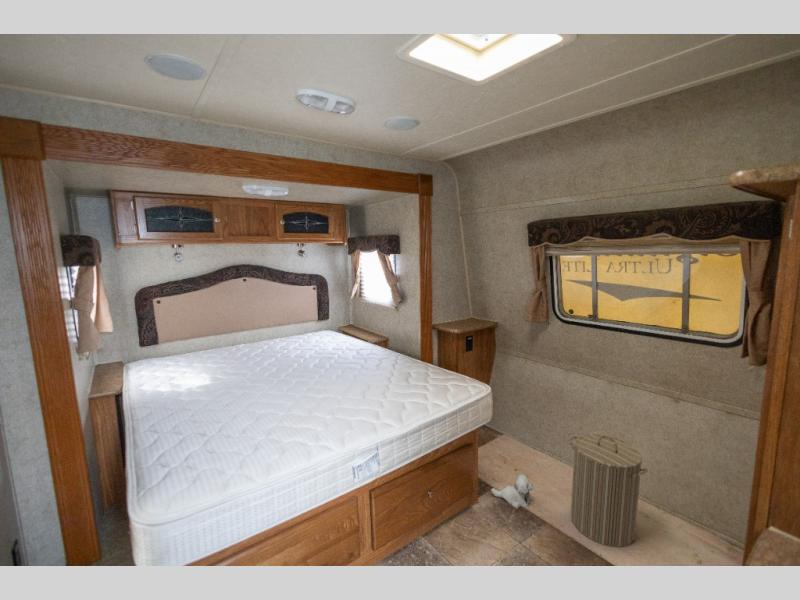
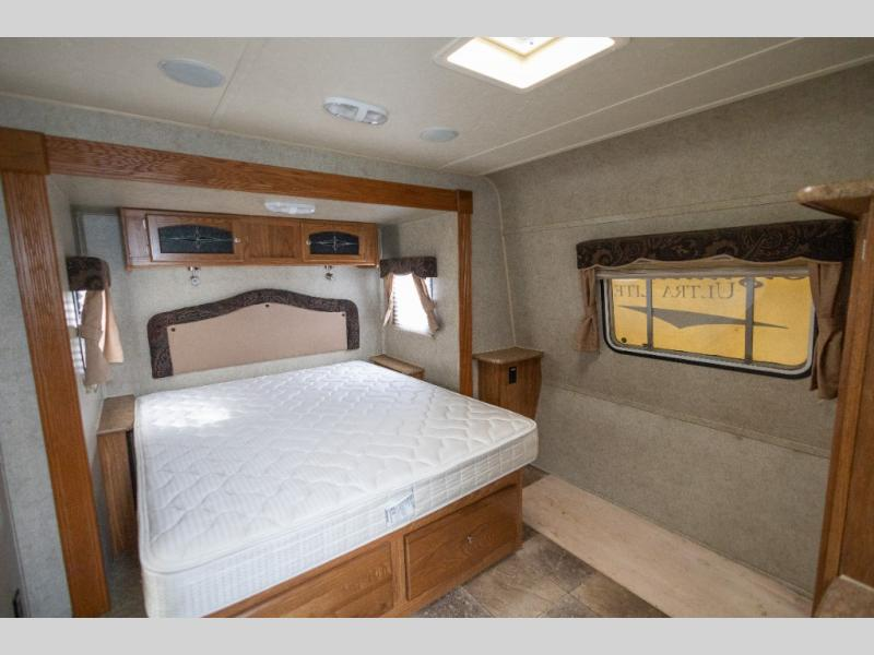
- laundry hamper (604, 481)
- plush toy (512, 485)
